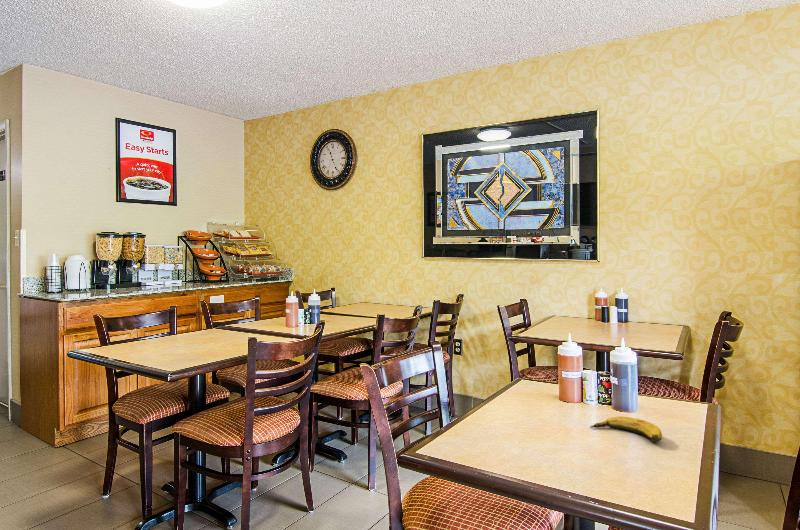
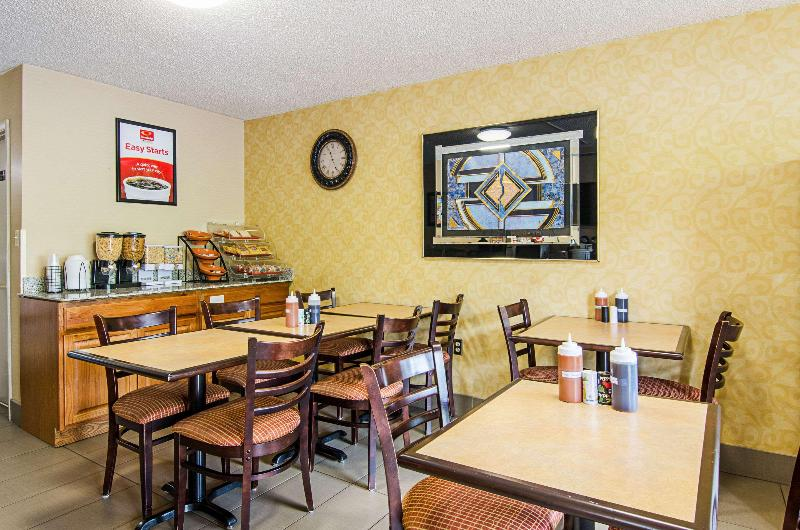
- banana (628, 426)
